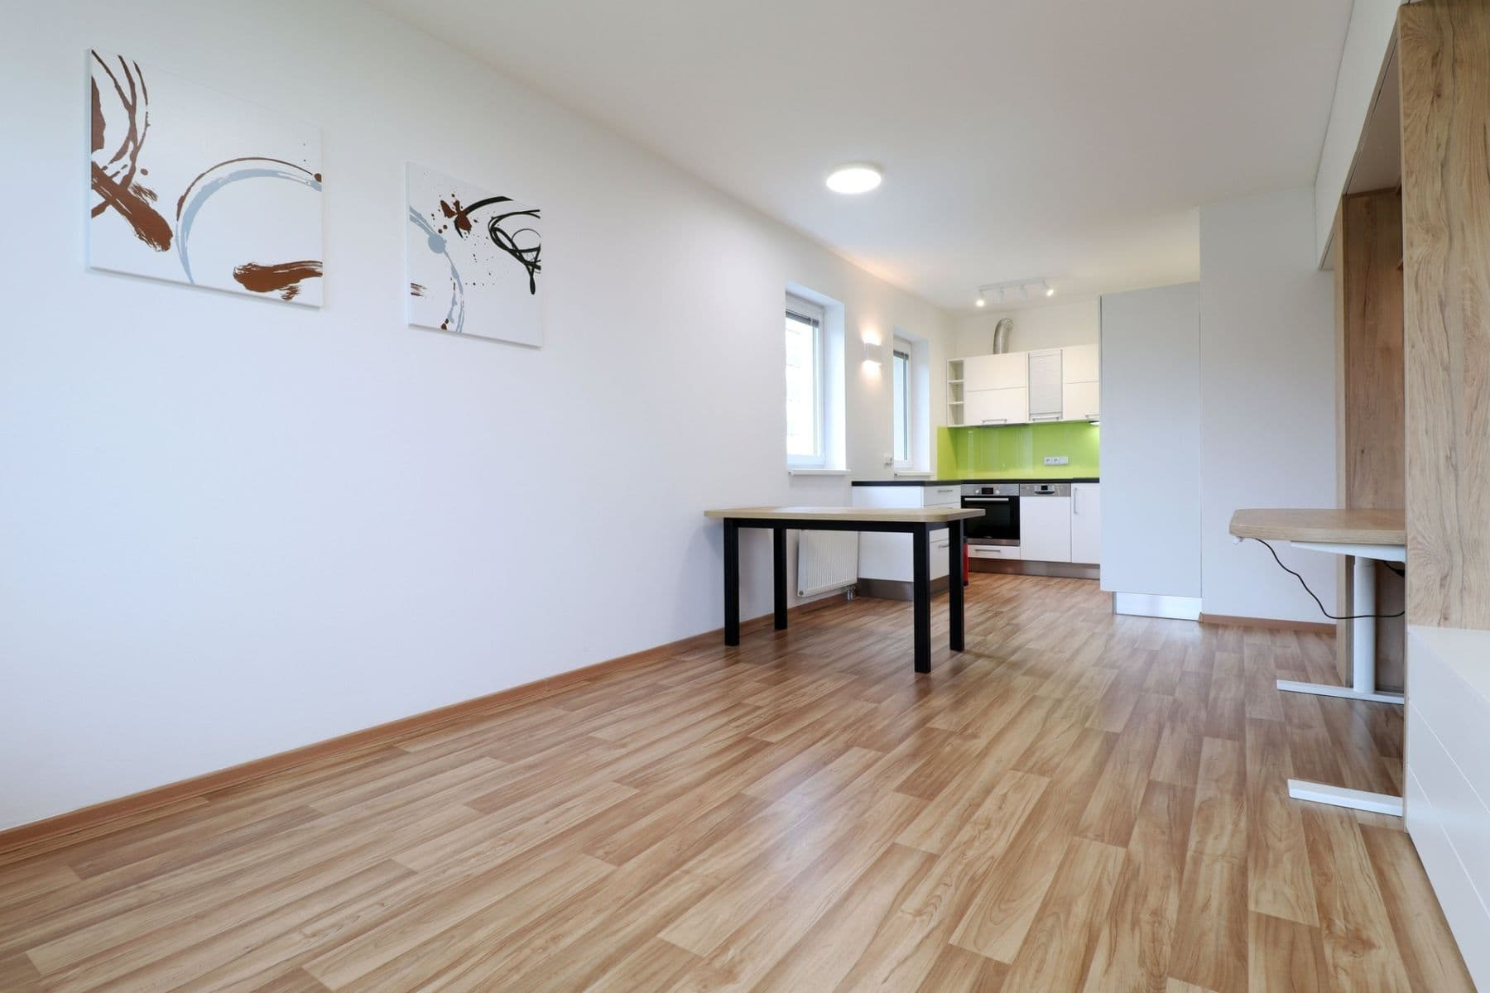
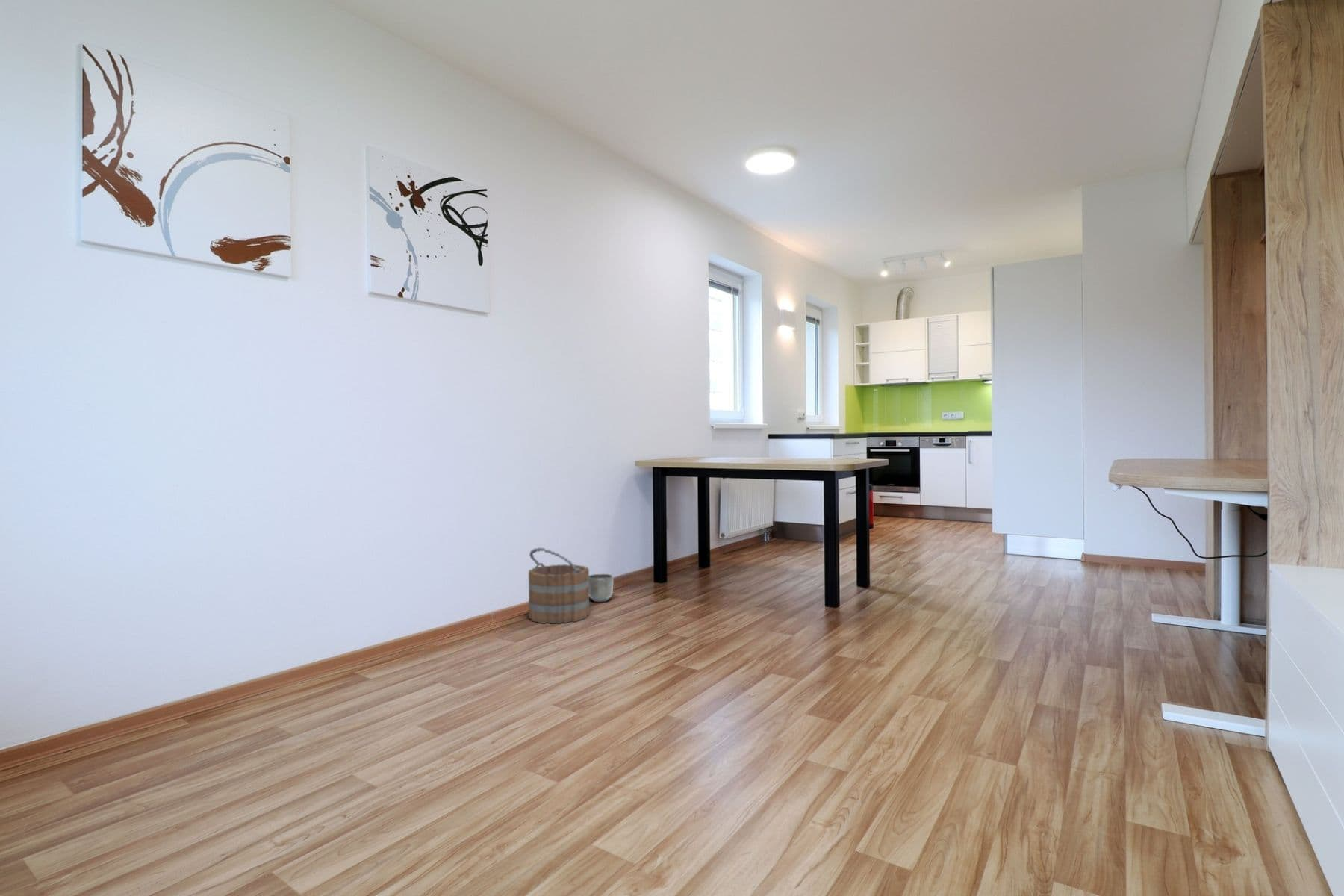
+ planter (600, 588)
+ bucket (559, 579)
